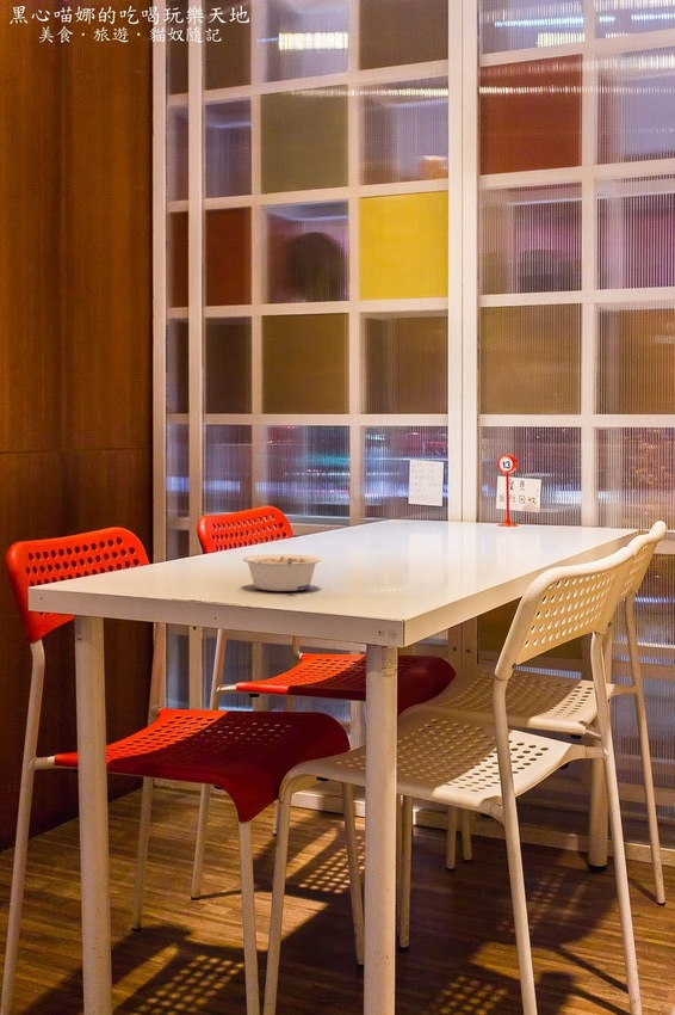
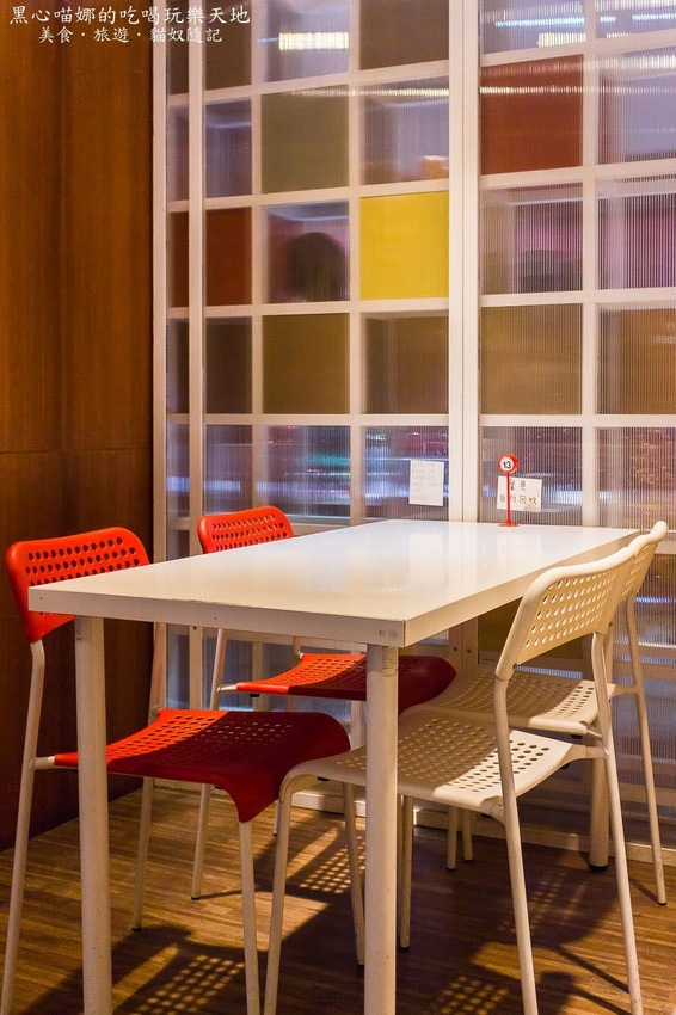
- legume (284, 570)
